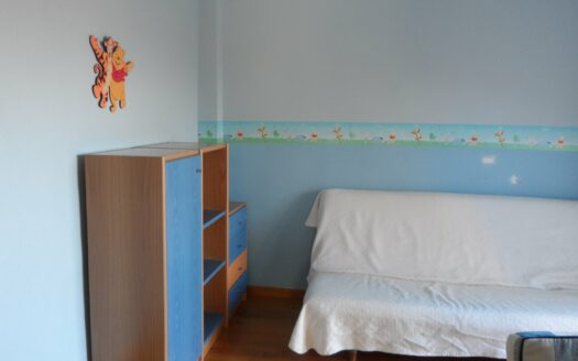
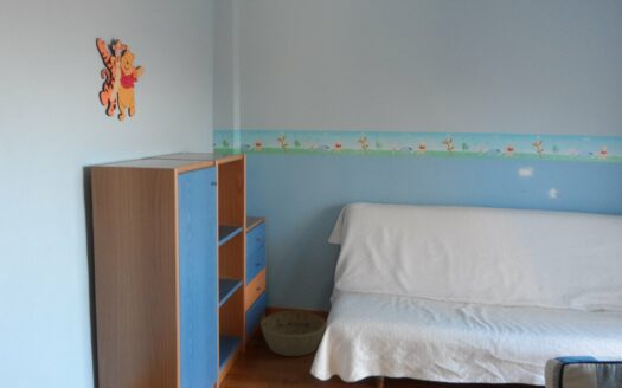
+ basket (293, 334)
